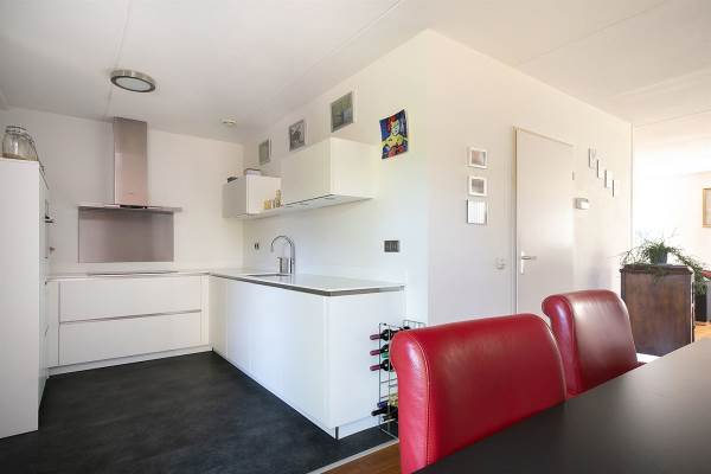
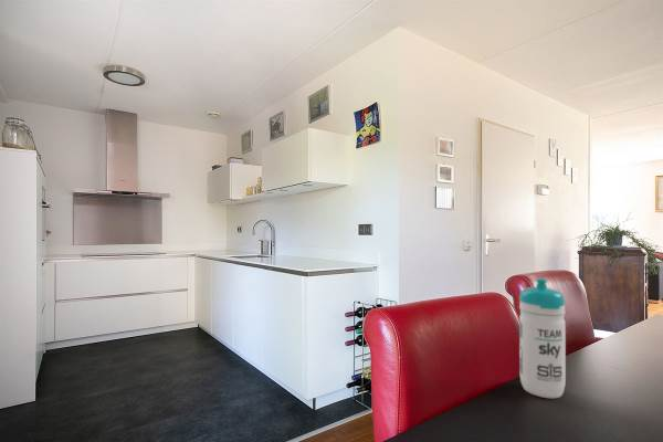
+ water bottle (541, 334)
